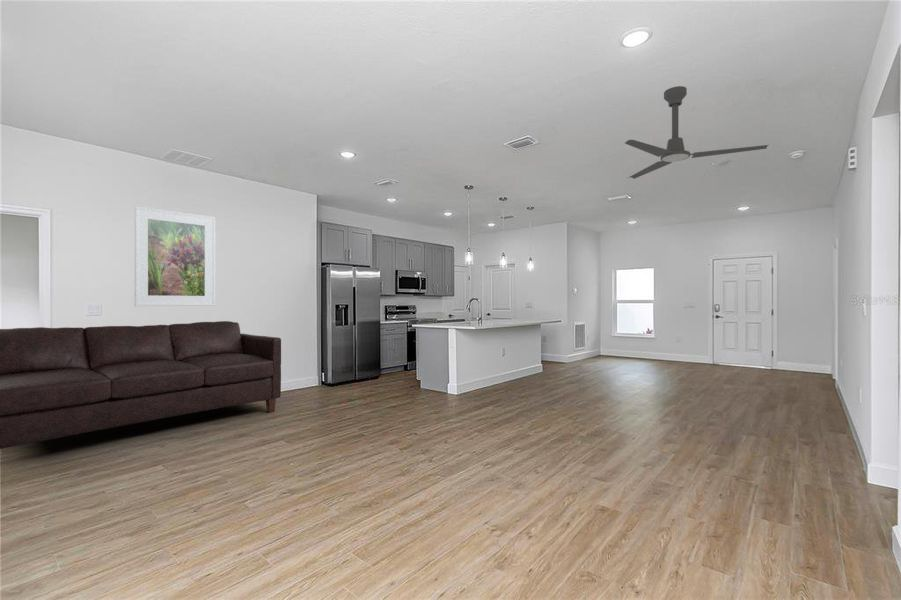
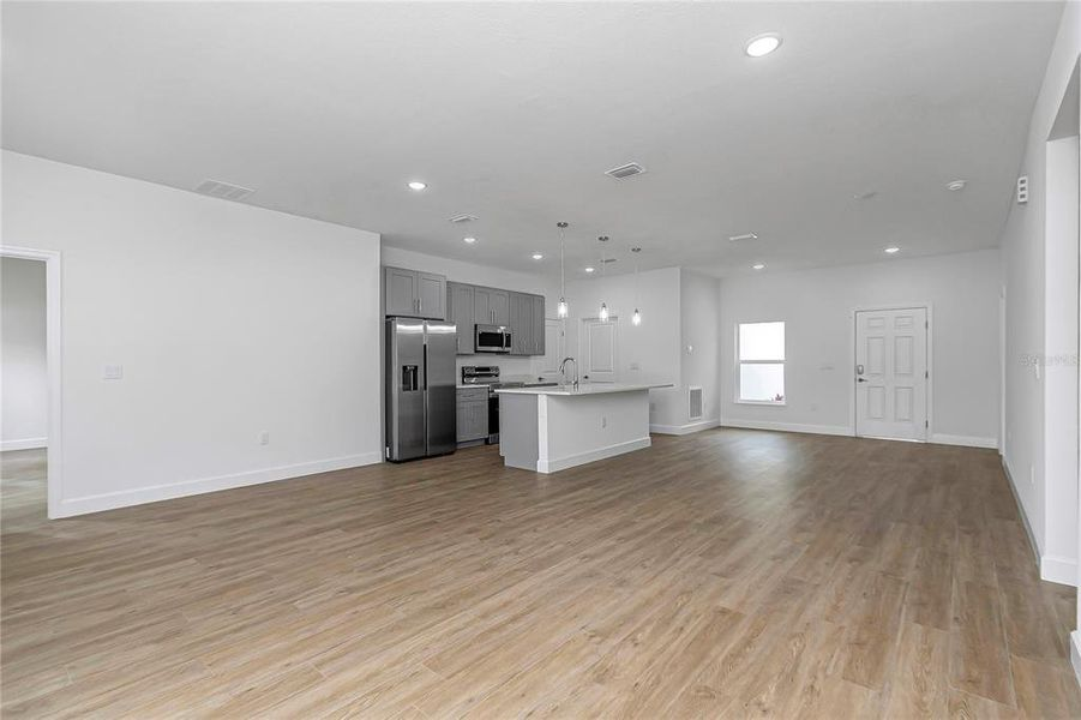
- sofa (141, 377)
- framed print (177, 259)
- ceiling fan (677, 121)
